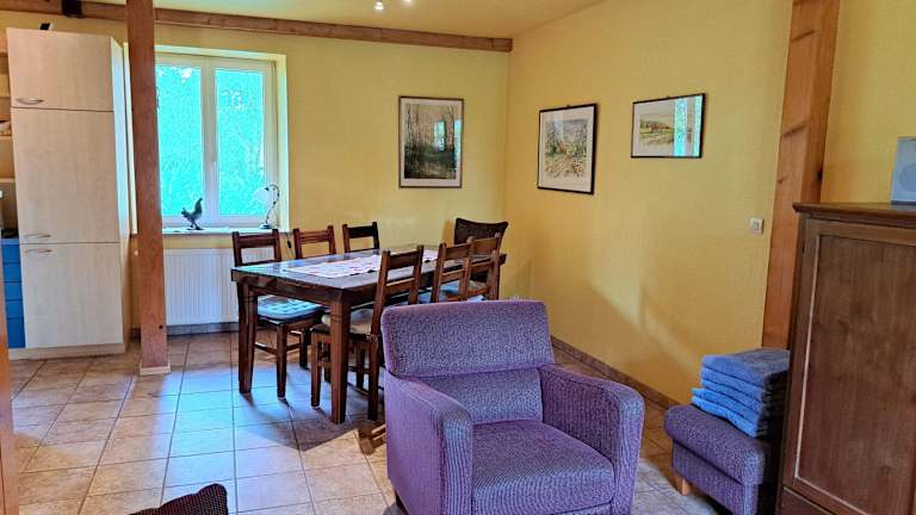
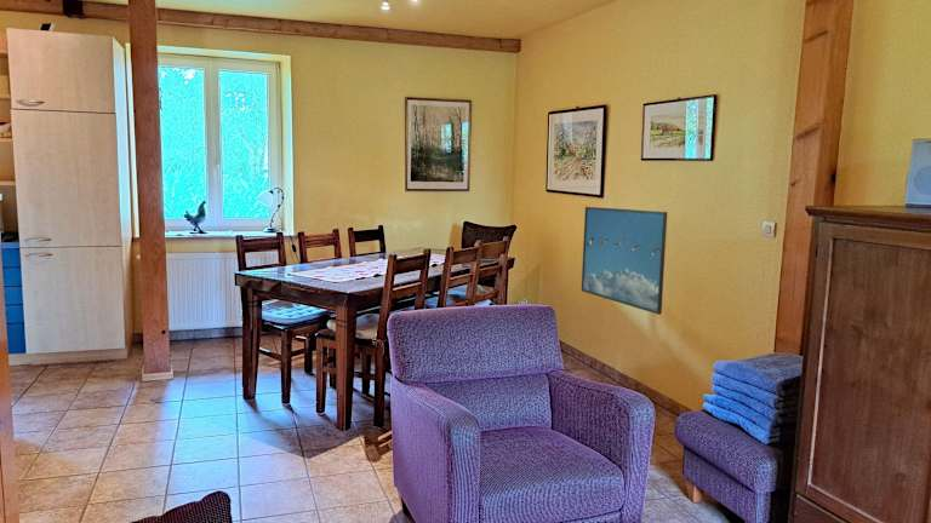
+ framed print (619, 255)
